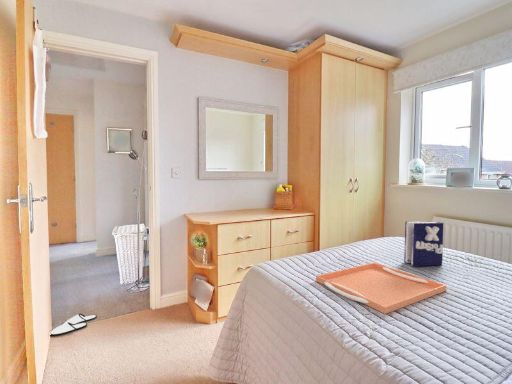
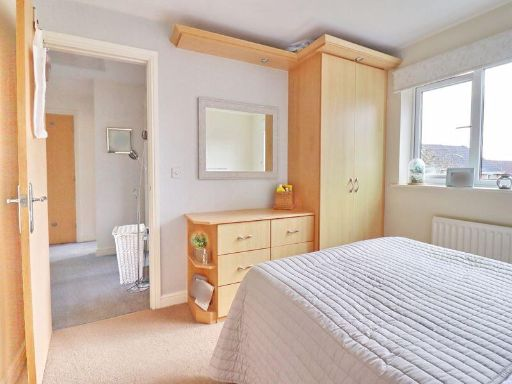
- slippers (73, 321)
- book (423, 243)
- serving tray (378, 282)
